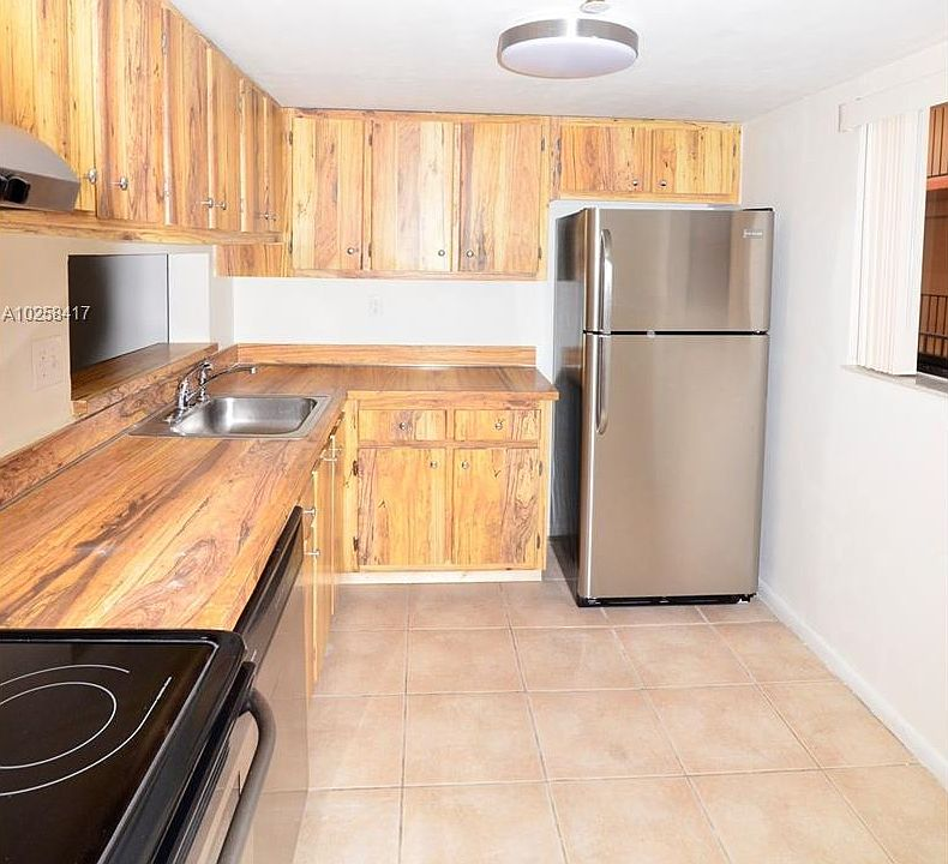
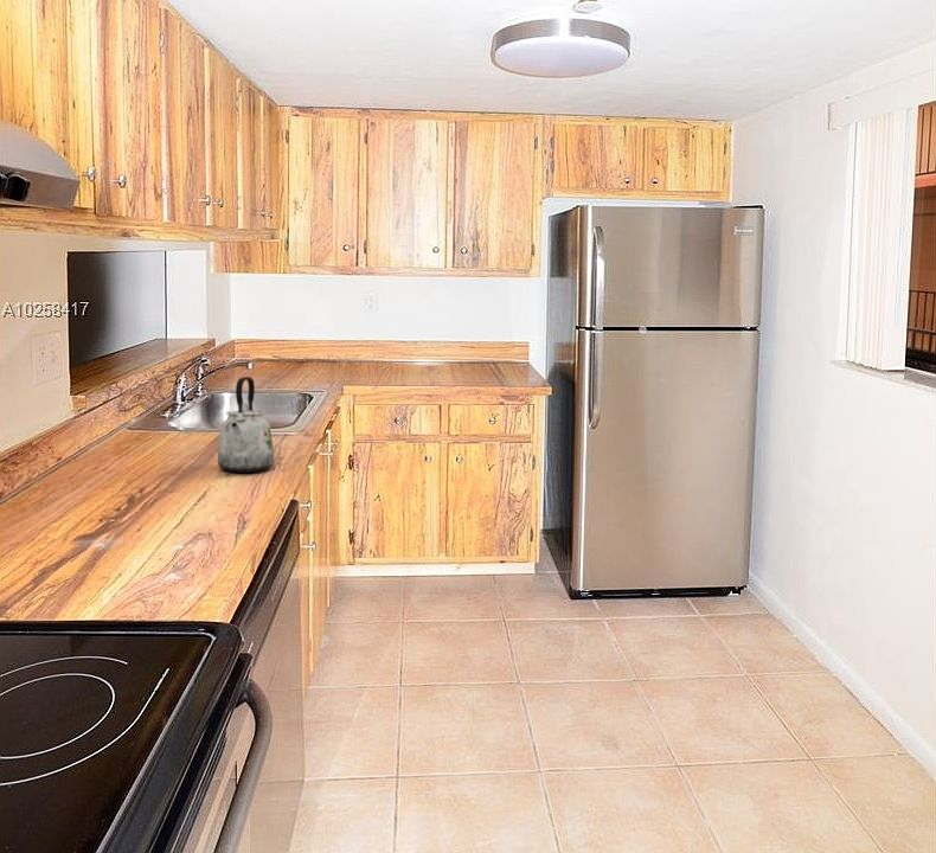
+ kettle (243, 424)
